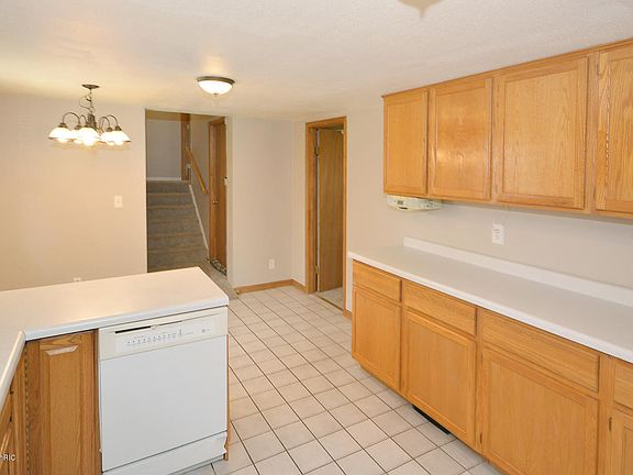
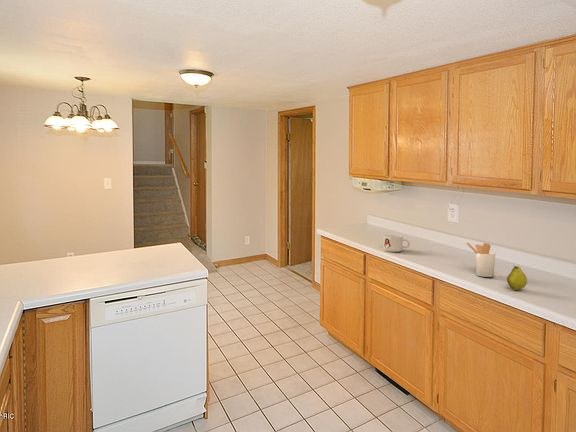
+ fruit (516, 277)
+ mug (396, 243)
+ utensil holder (479, 258)
